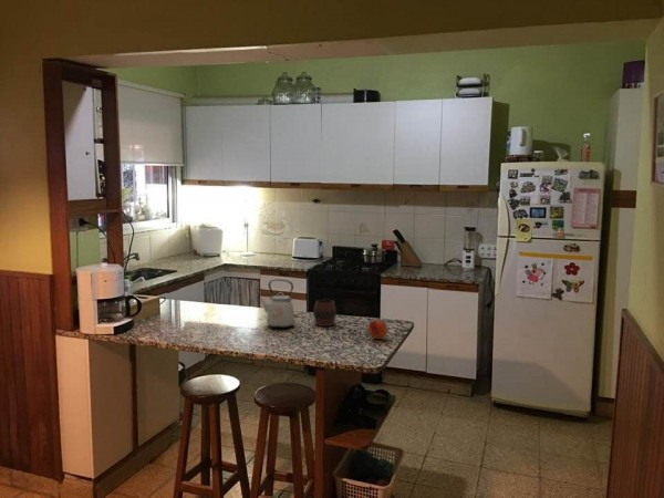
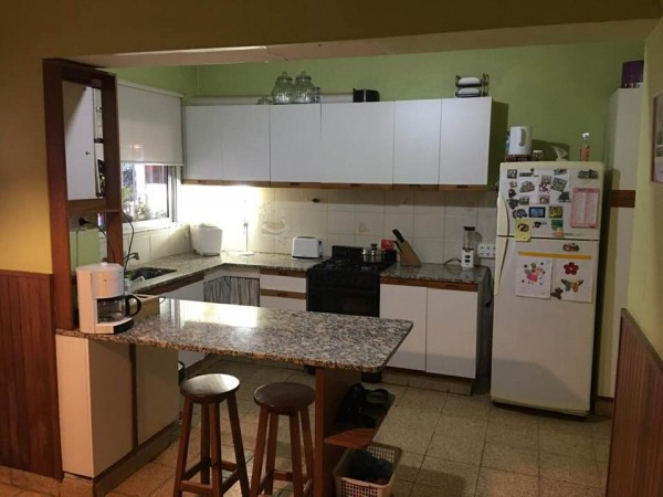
- kettle (276, 302)
- cup (324, 312)
- fruit (377, 329)
